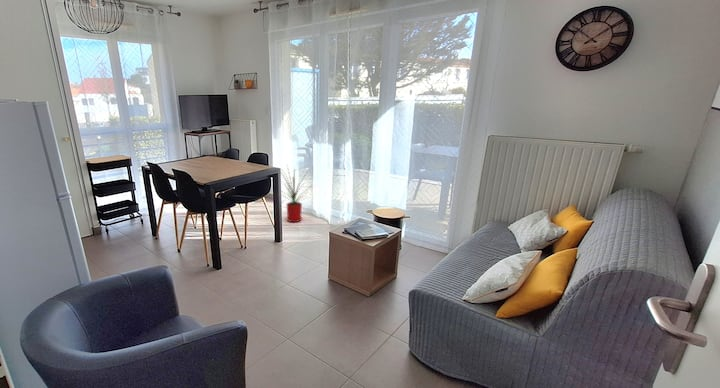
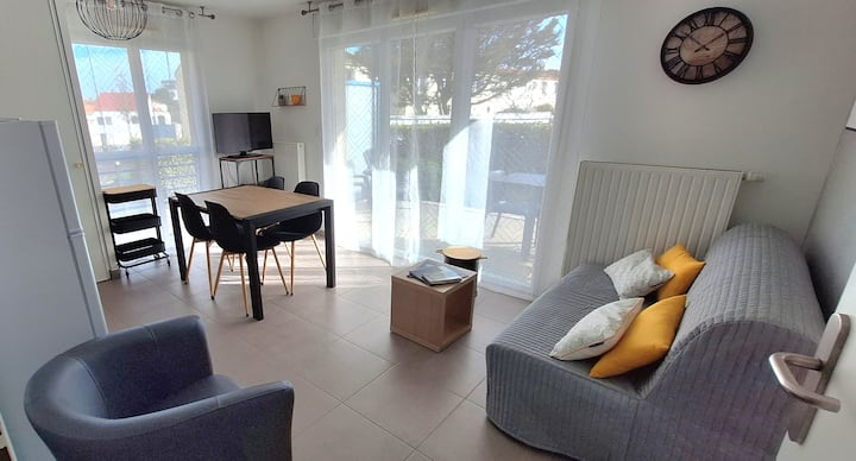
- house plant (294, 193)
